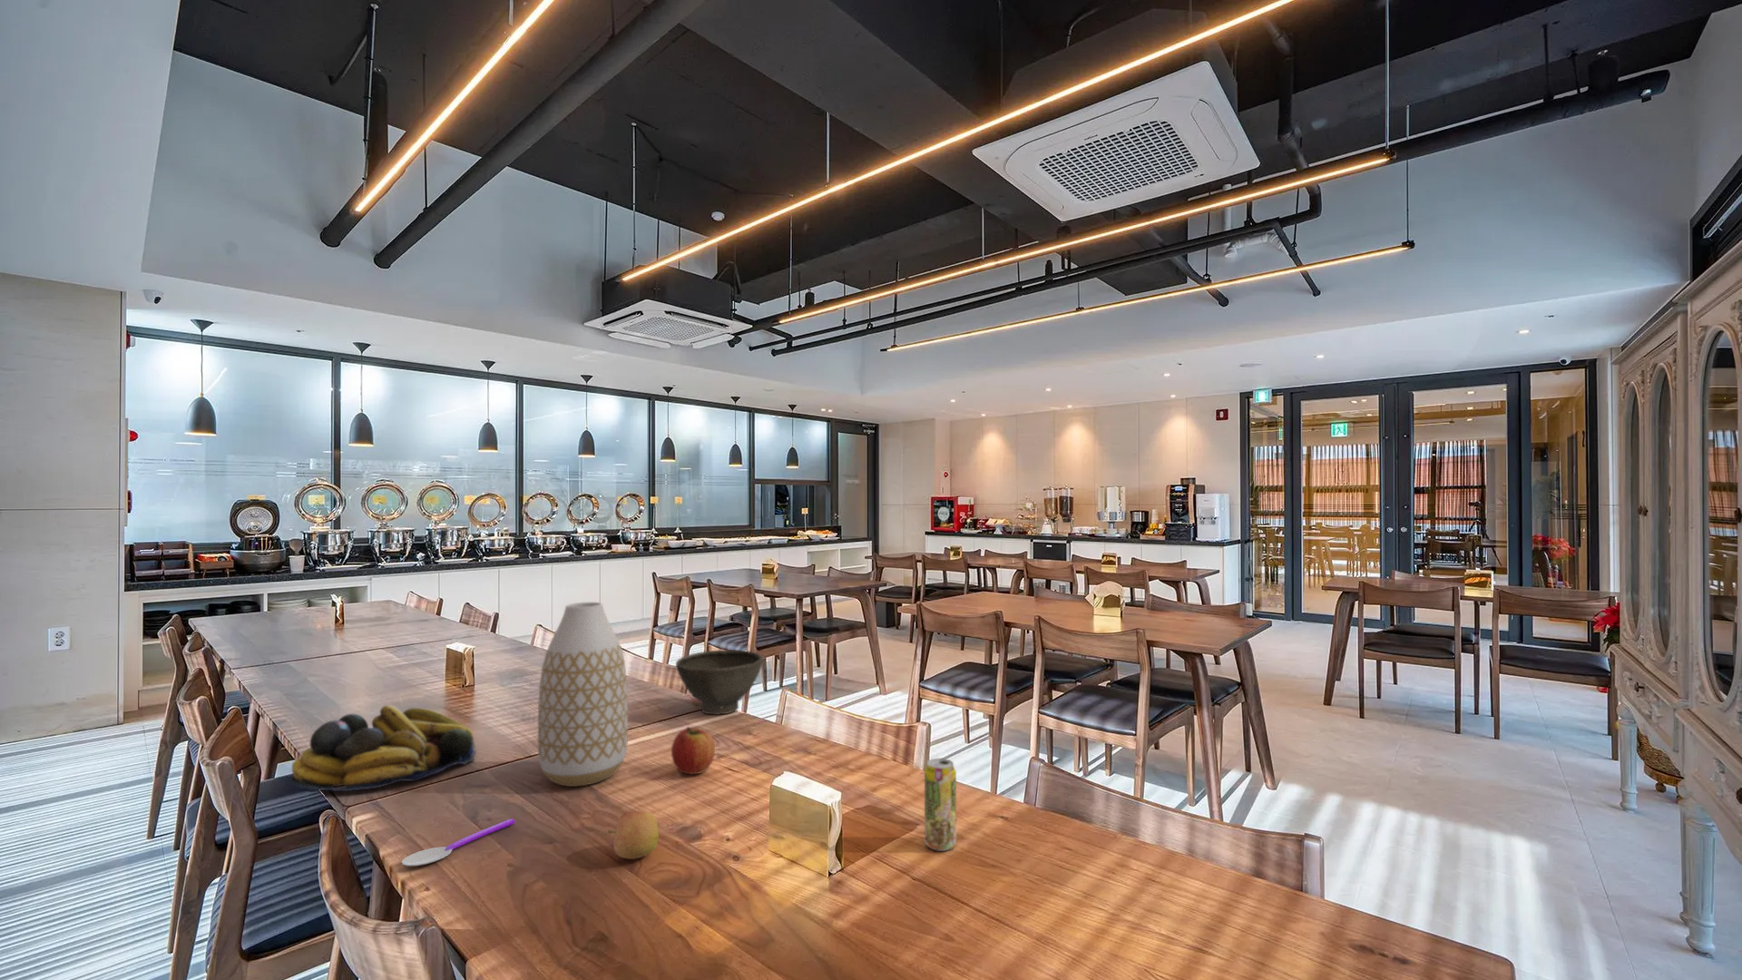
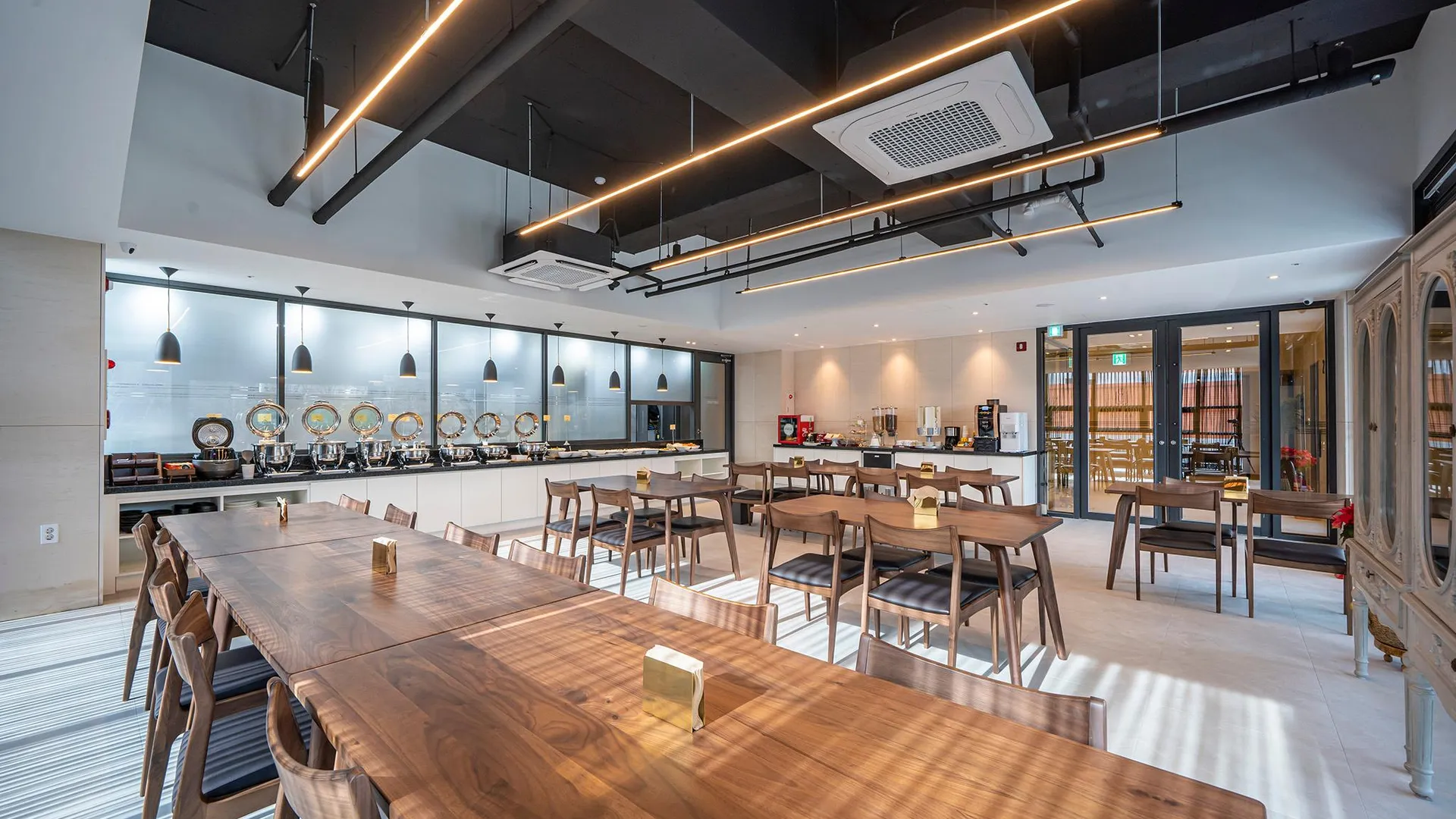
- beverage can (940, 802)
- bowl (719, 683)
- apple (693, 748)
- apple (633, 834)
- vase (584, 689)
- fruit bowl (388, 737)
- spoon (462, 841)
